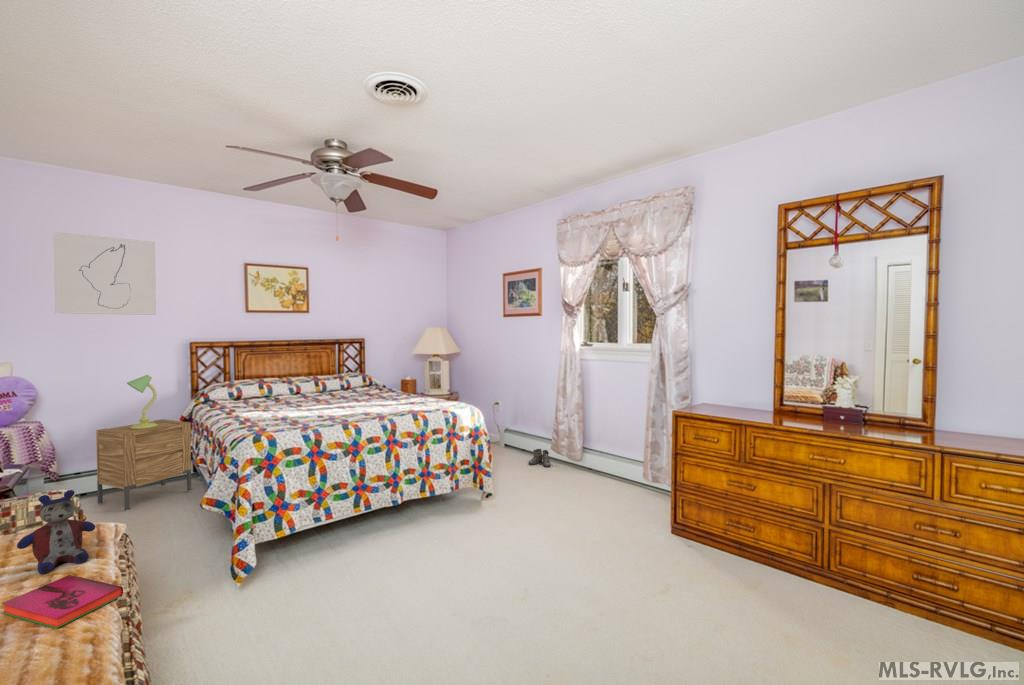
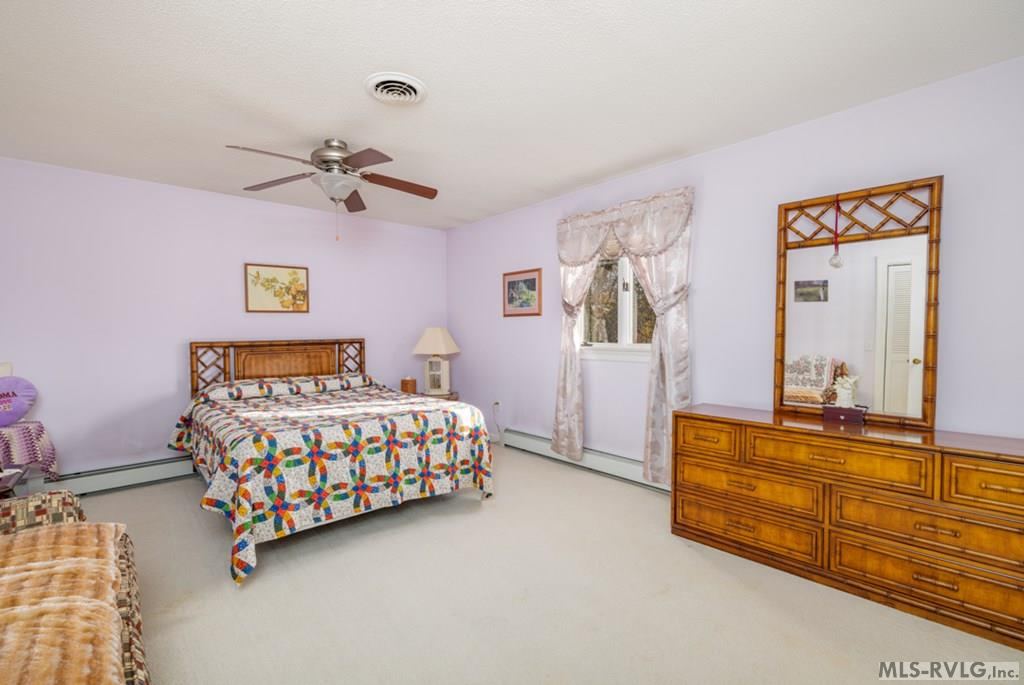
- wall art (107, 275)
- boots (540, 457)
- stuffed bear (59, 529)
- hardback book (64, 599)
- nightstand (145, 461)
- table lamp (146, 405)
